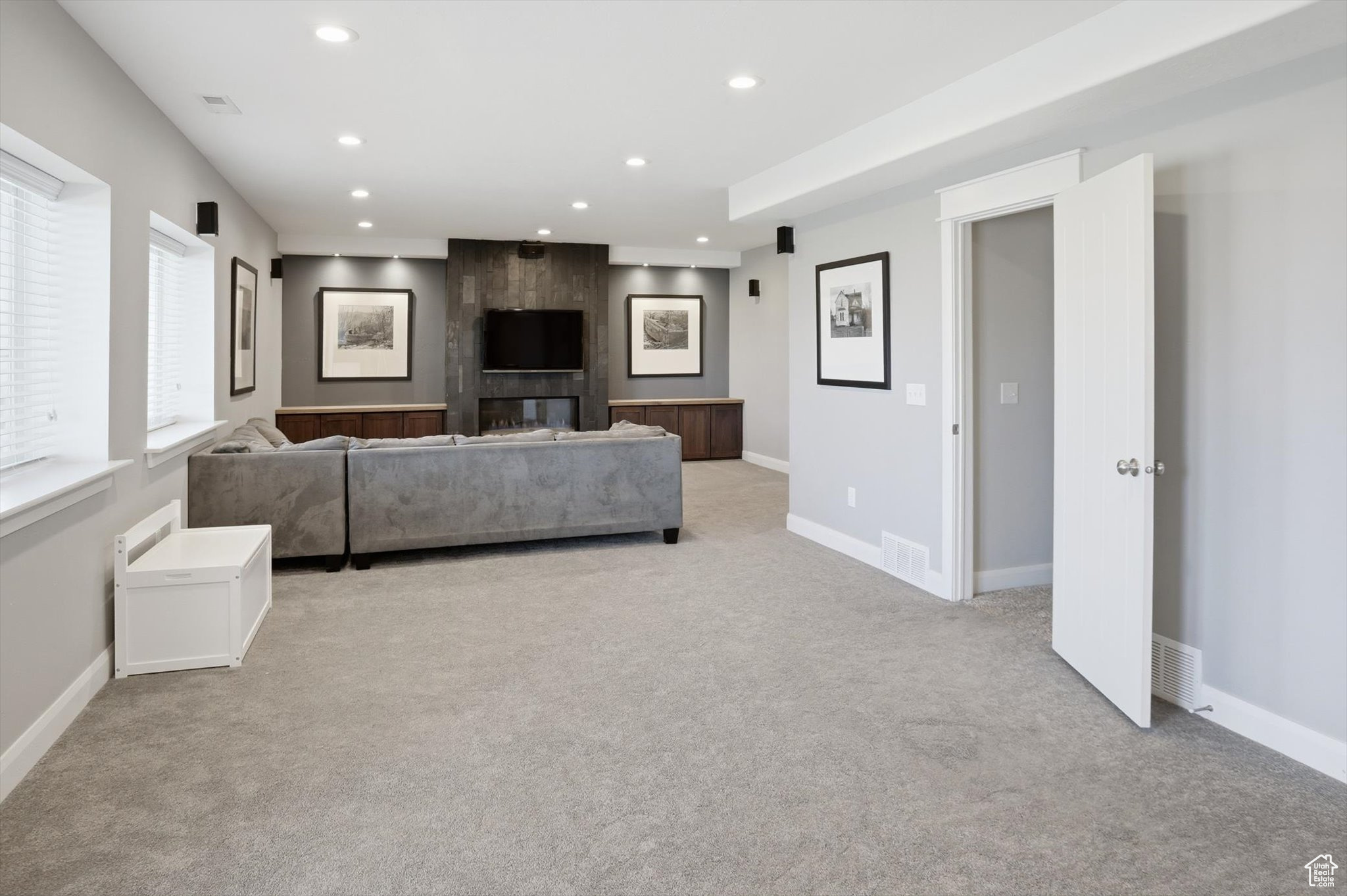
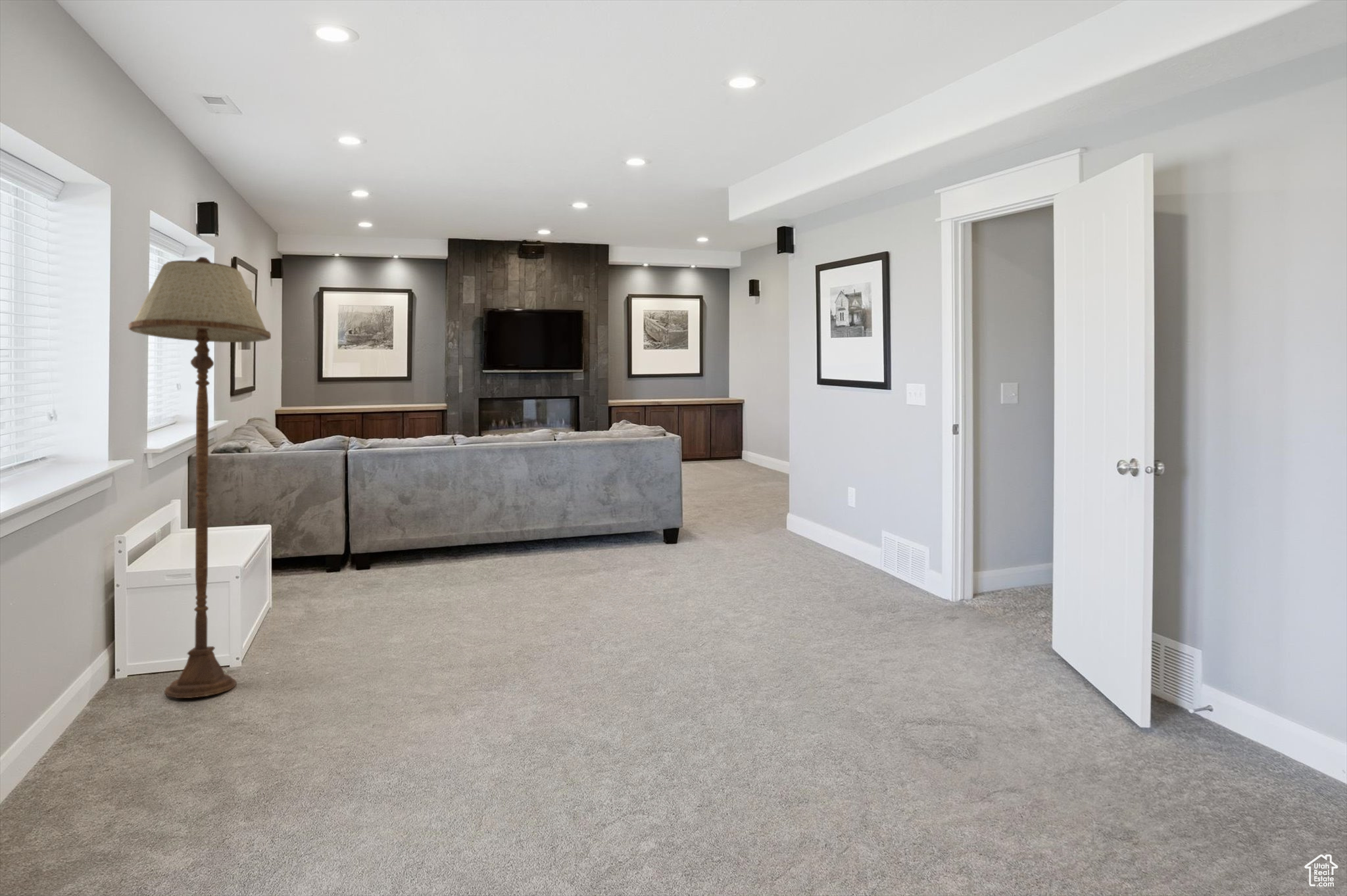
+ floor lamp (201, 473)
